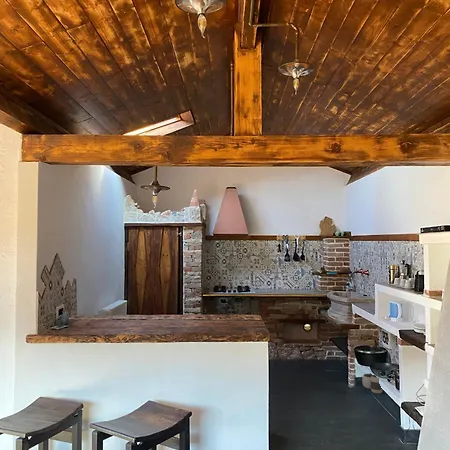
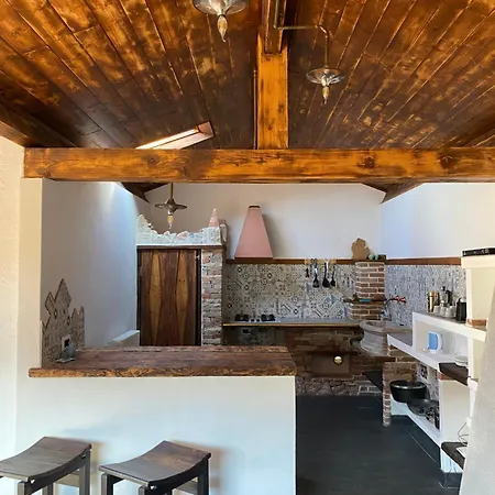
- waste basket (373, 380)
